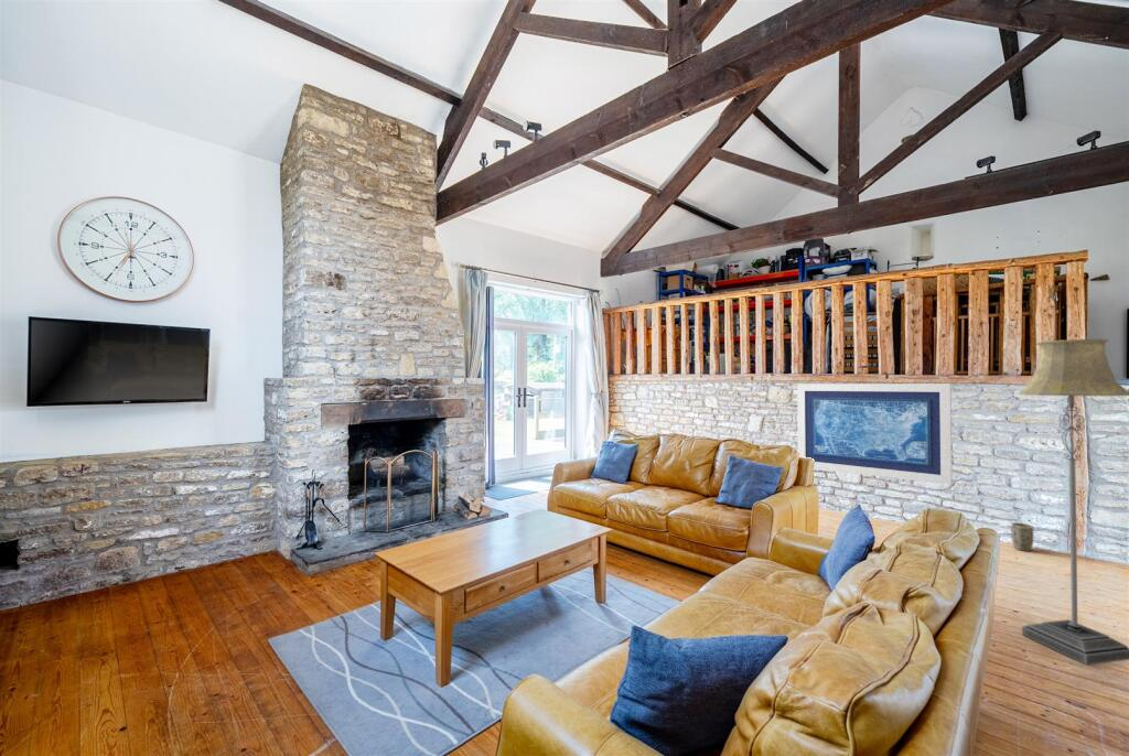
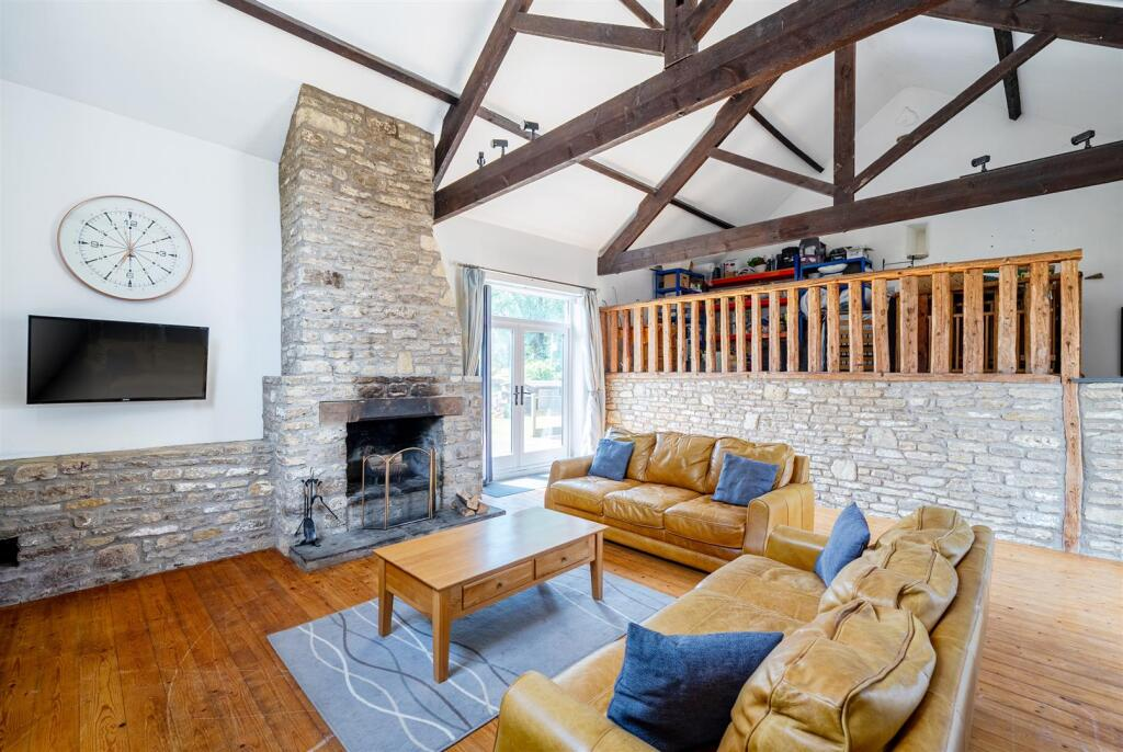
- plant pot (1022, 537)
- floor lamp (1073, 493)
- wall art (867, 429)
